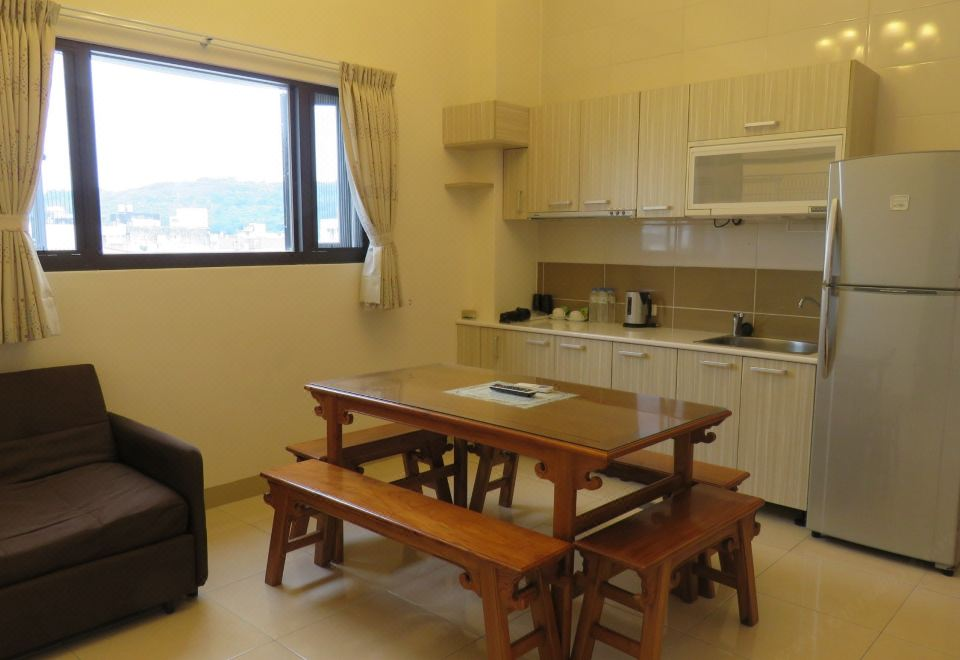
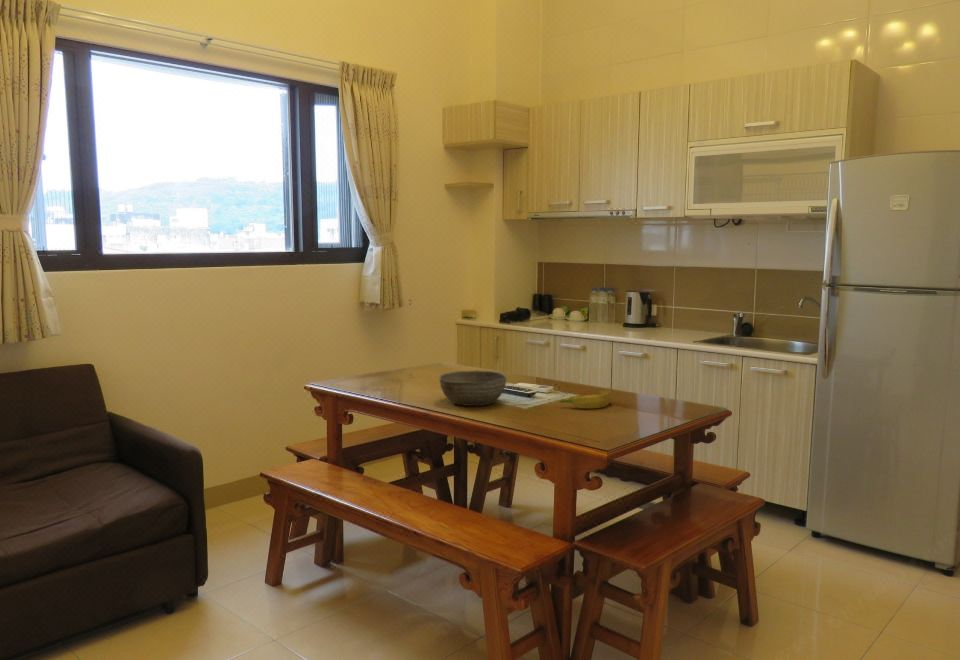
+ banana (587, 398)
+ bowl (472, 388)
